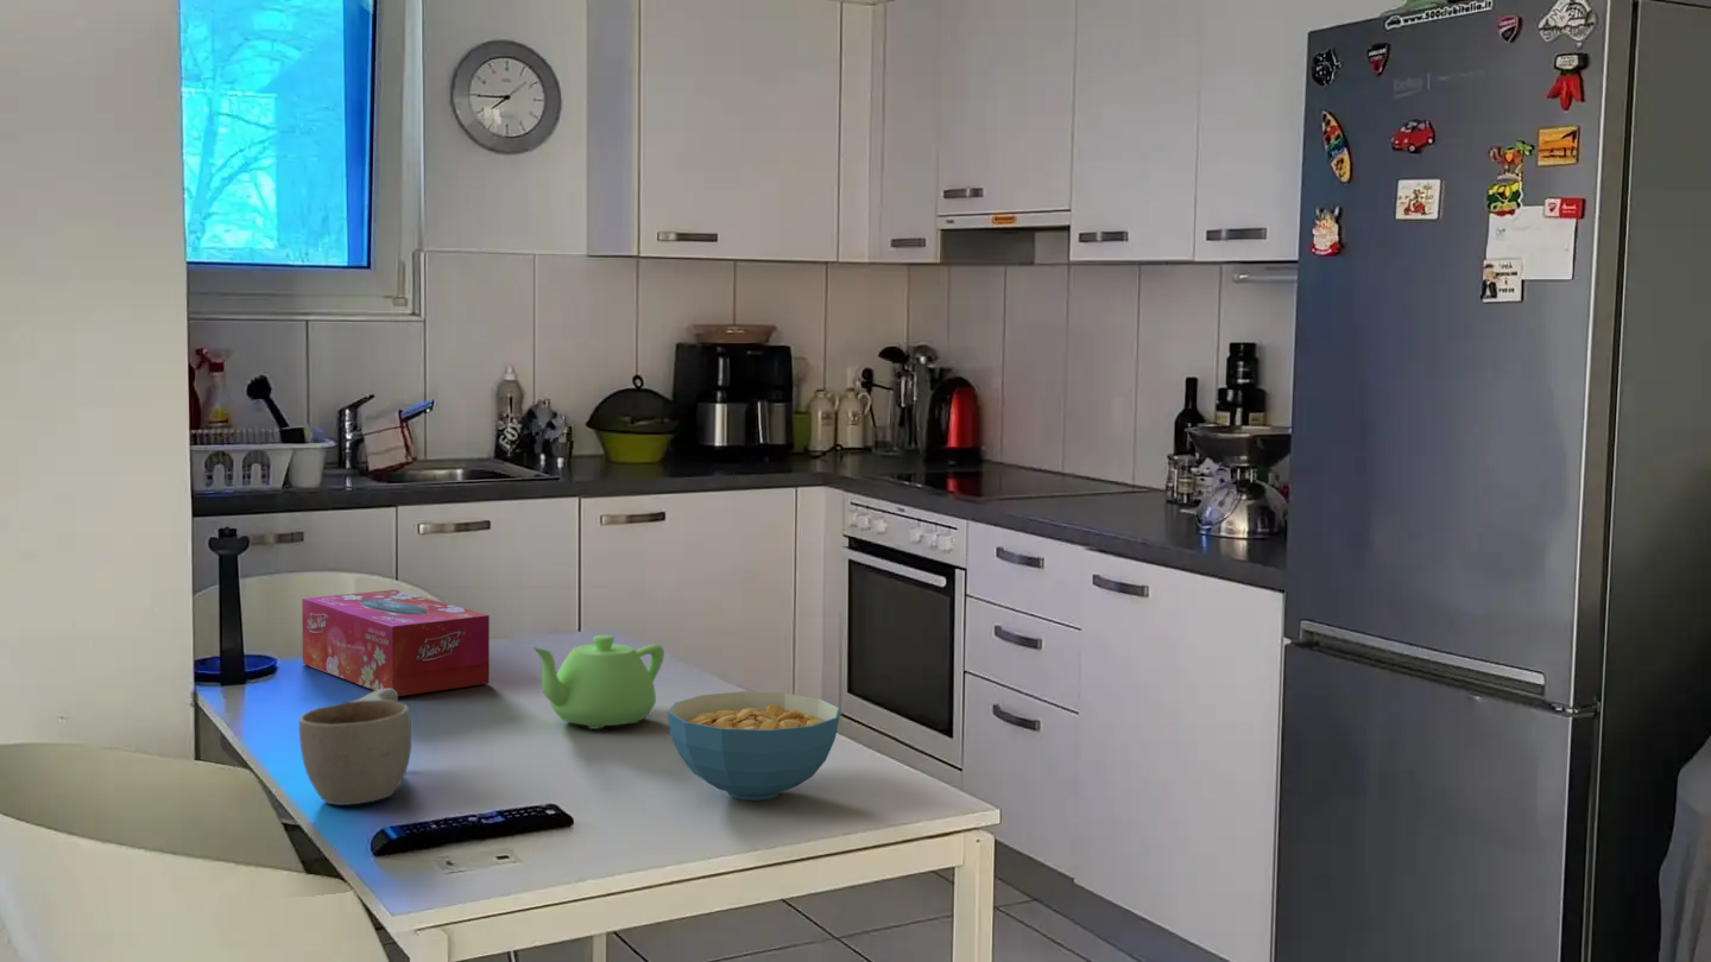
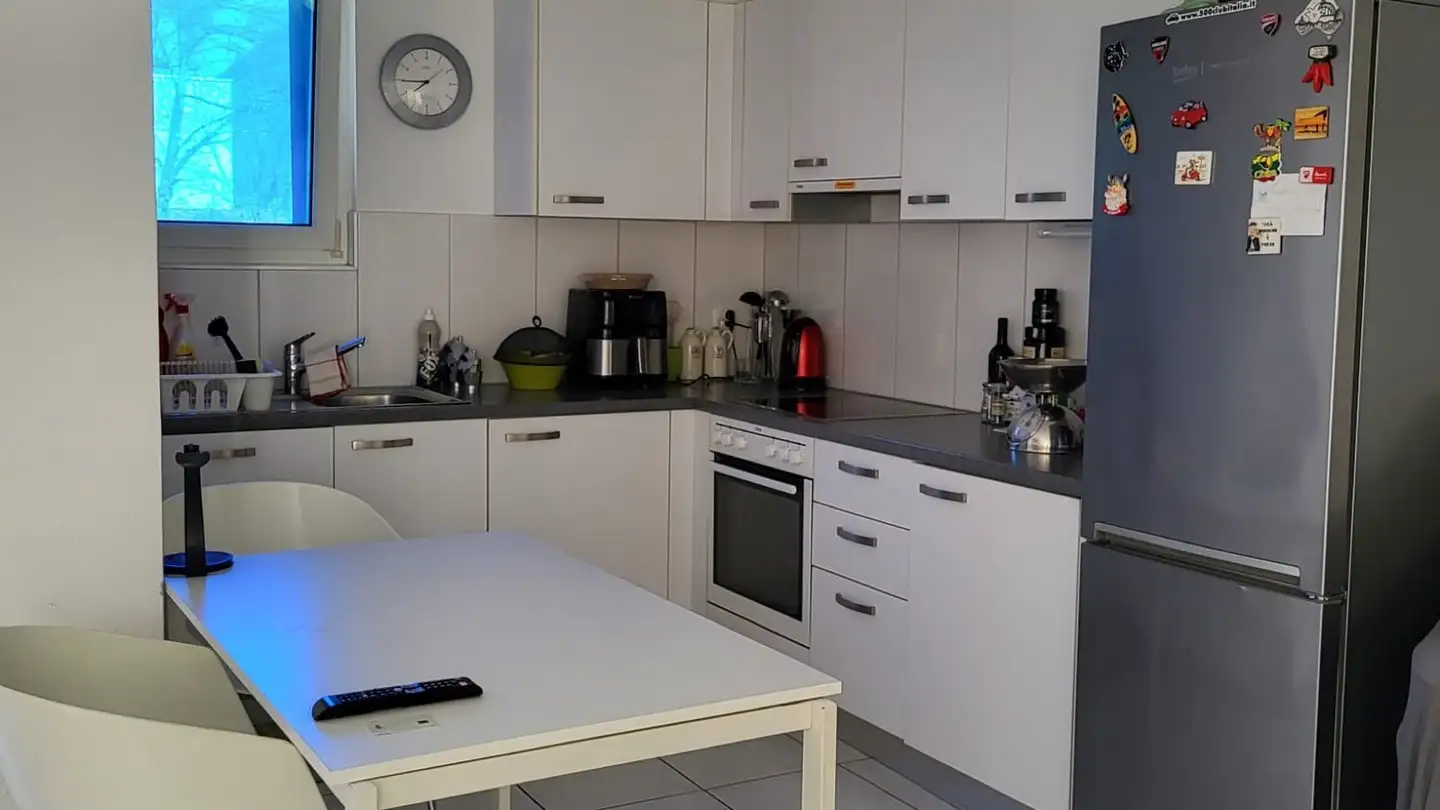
- tissue box (393, 639)
- cereal bowl (755, 751)
- cup (367, 746)
- teapot (598, 678)
